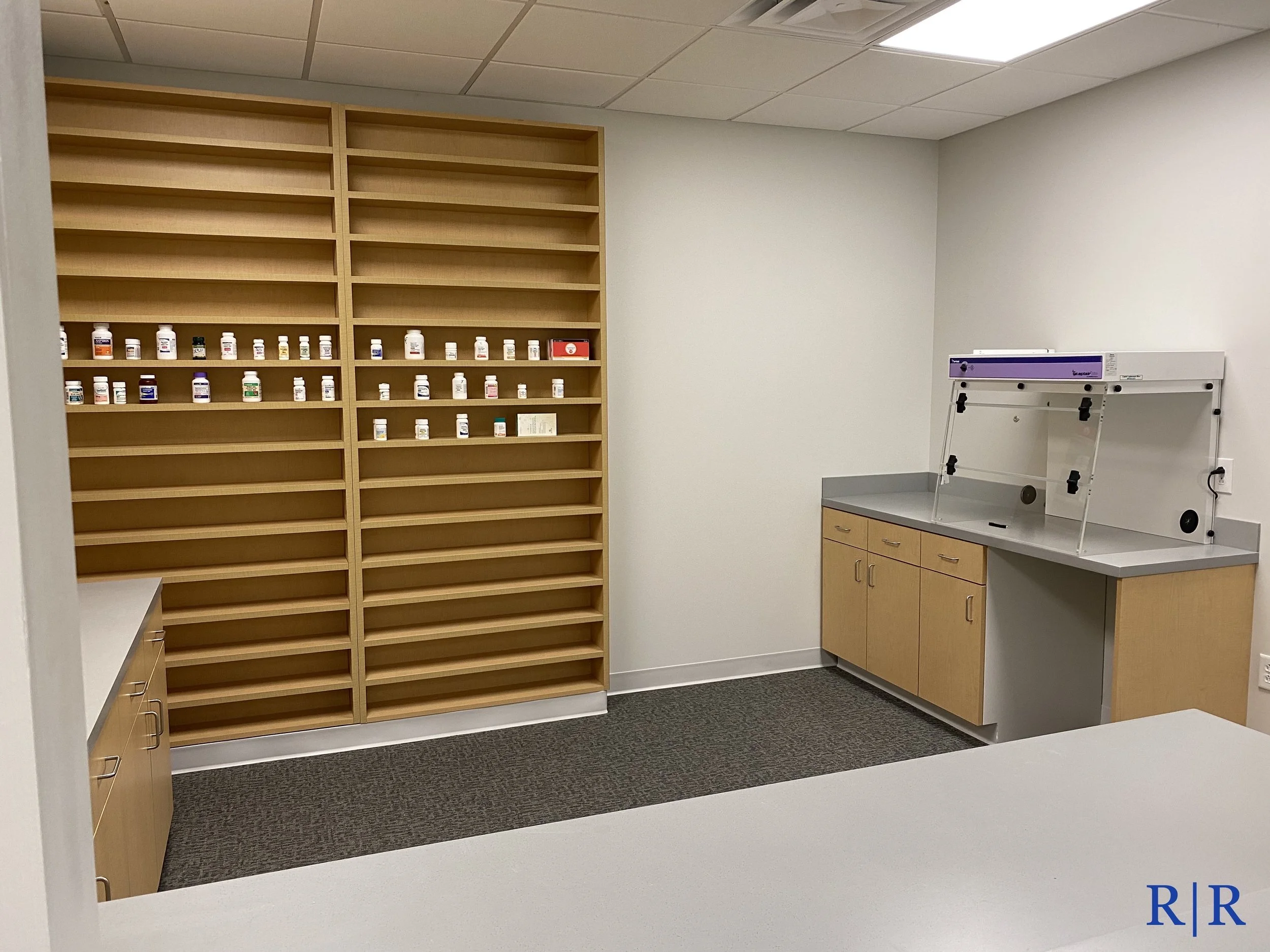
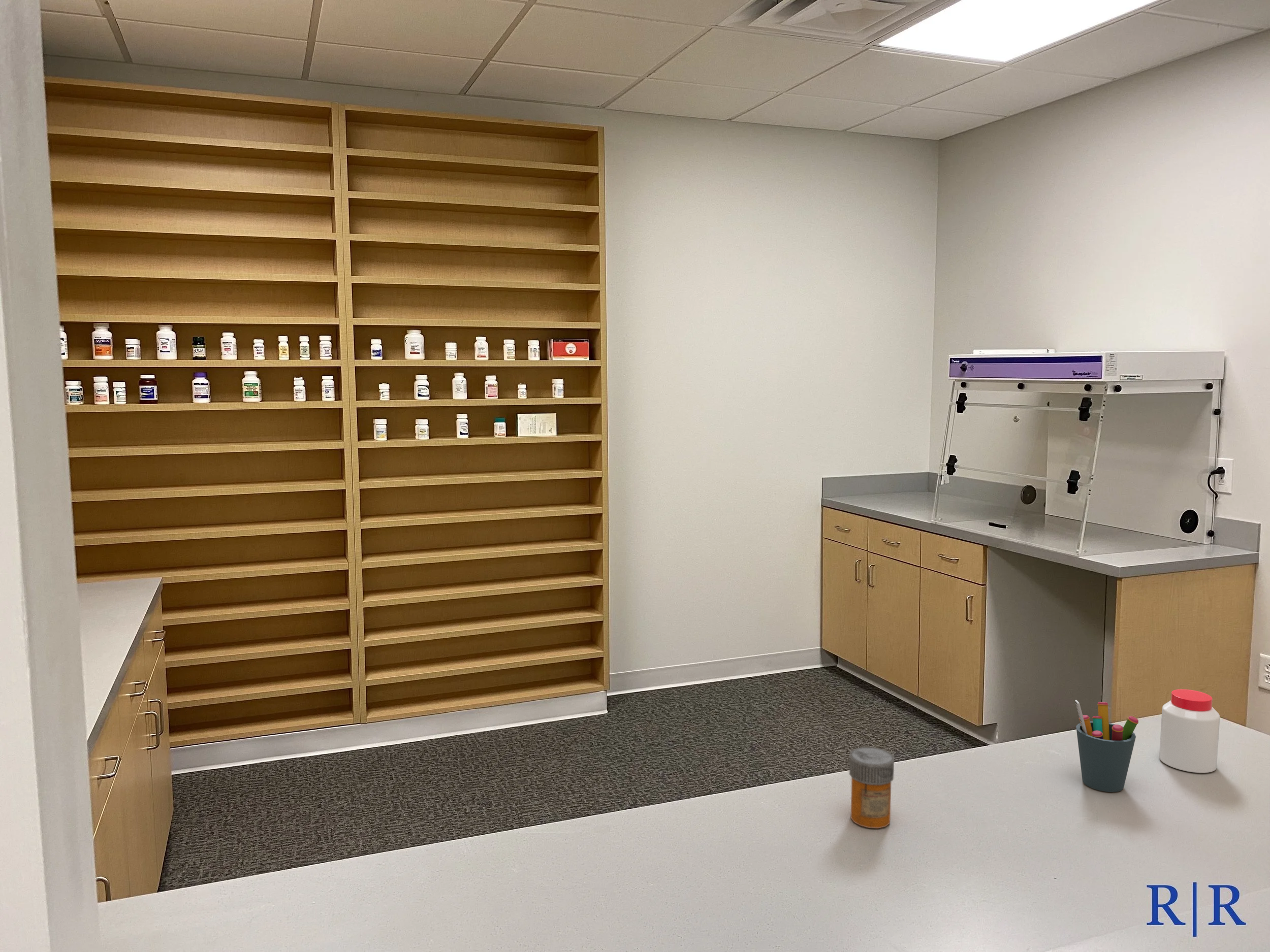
+ pill bottle (1189, 729)
+ medicine (871, 787)
+ pen holder (1104, 743)
